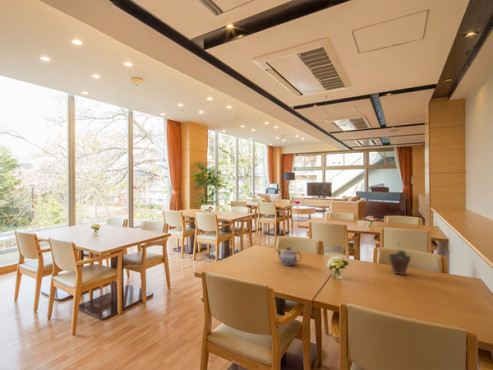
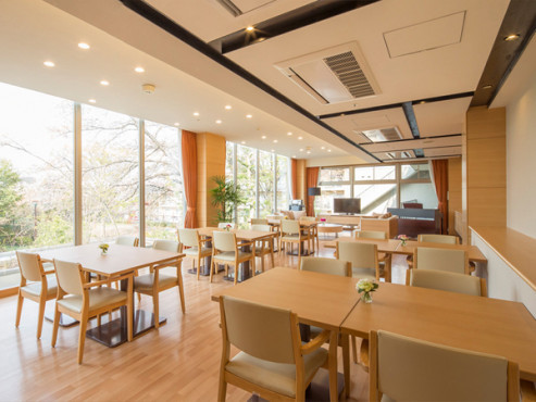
- succulent plant (399, 257)
- teapot (288, 255)
